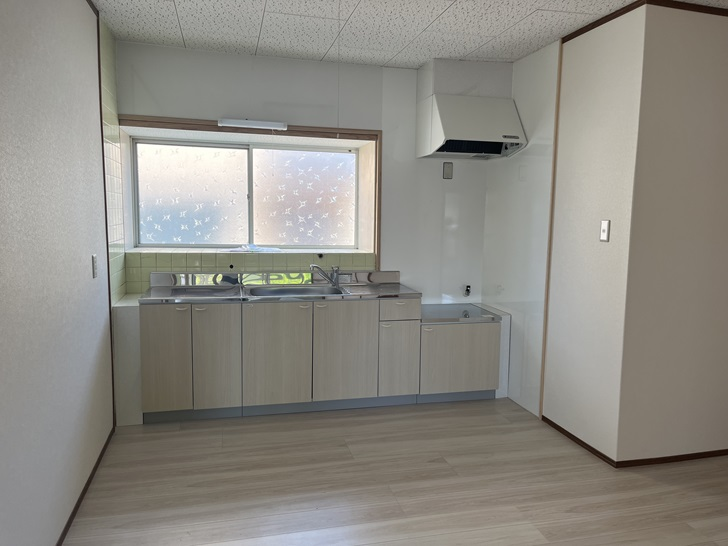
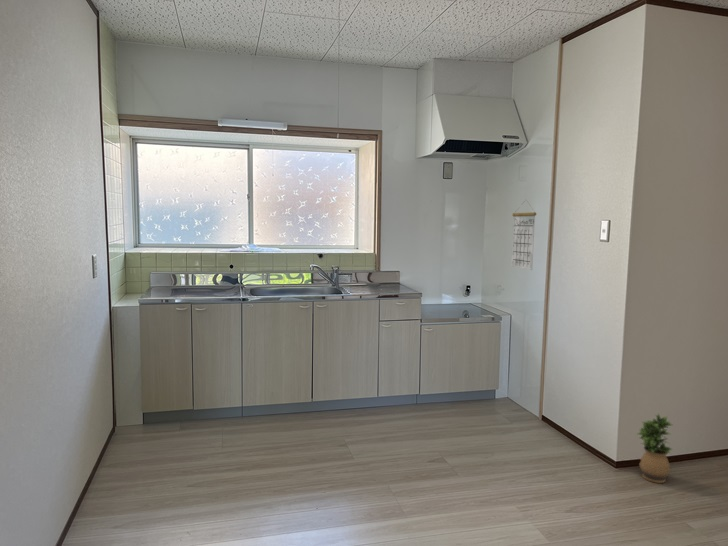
+ potted plant (651, 445)
+ calendar (523, 234)
